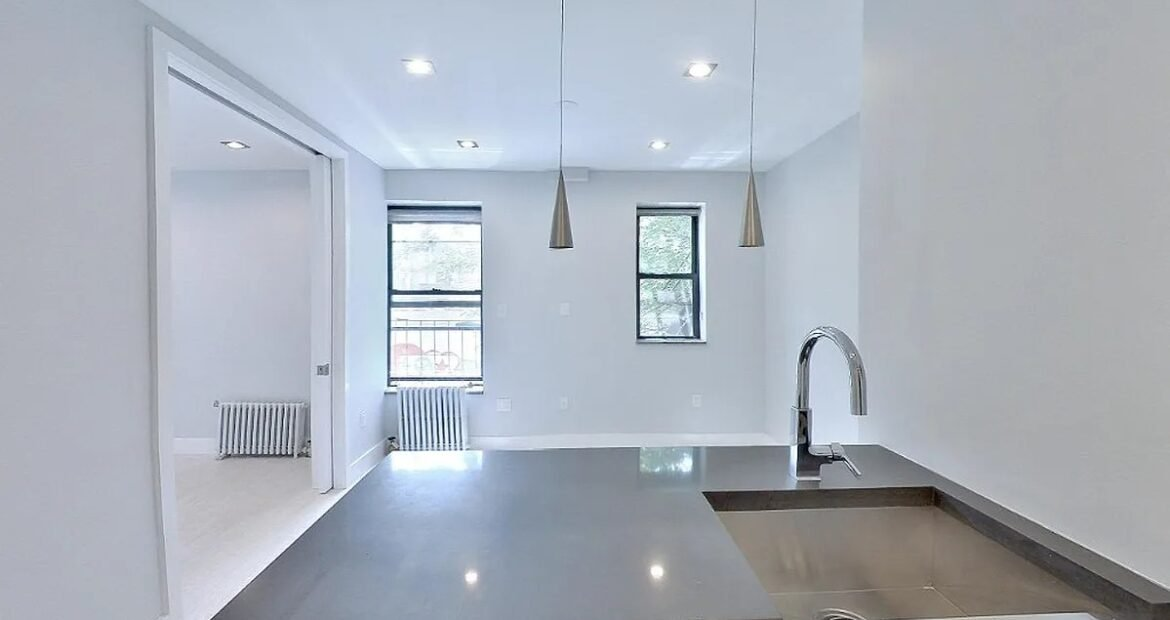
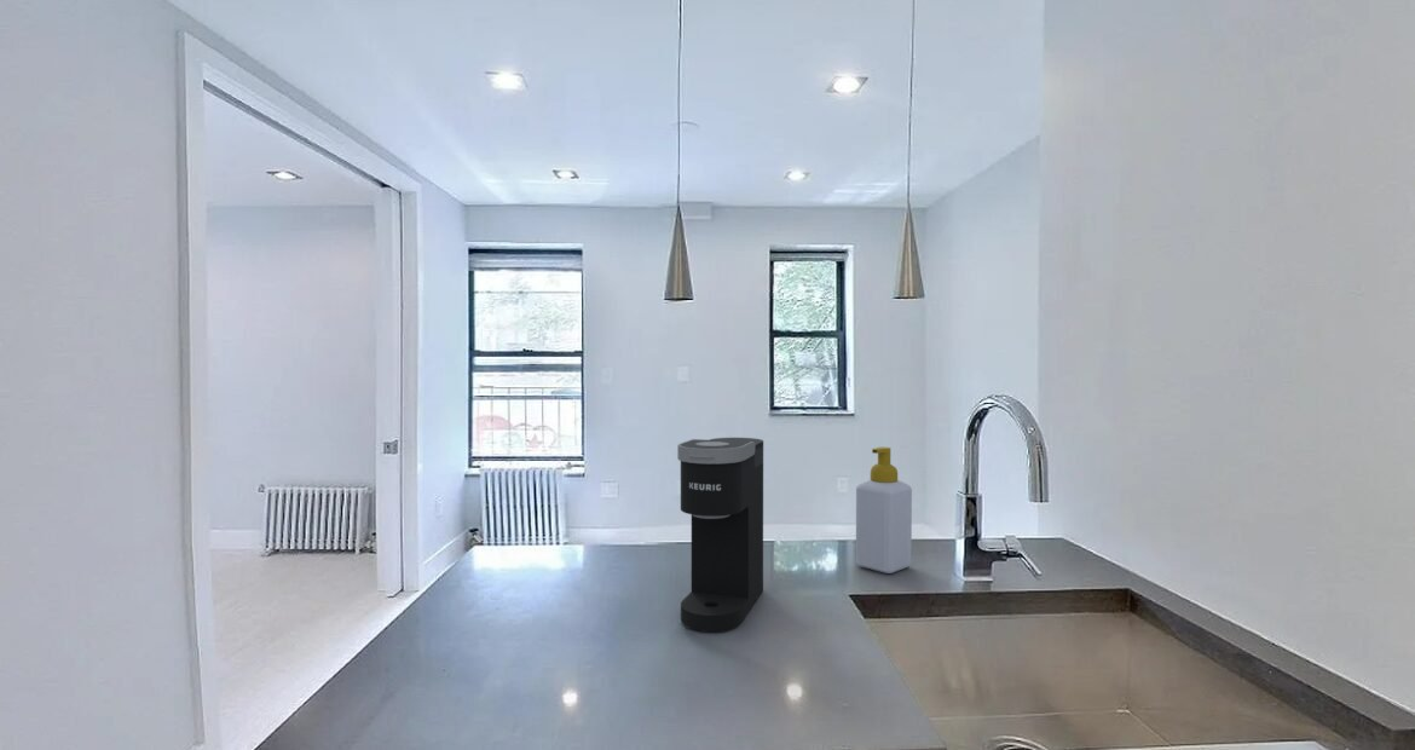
+ coffee maker (723, 521)
+ soap bottle (883, 507)
